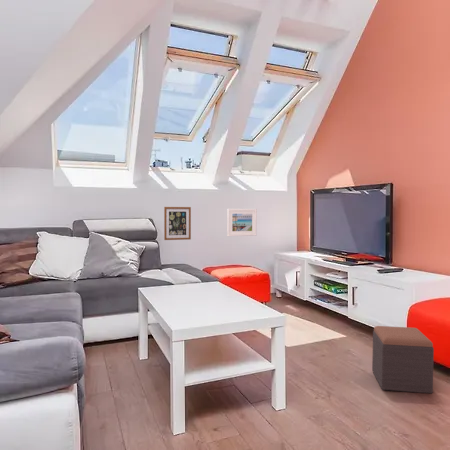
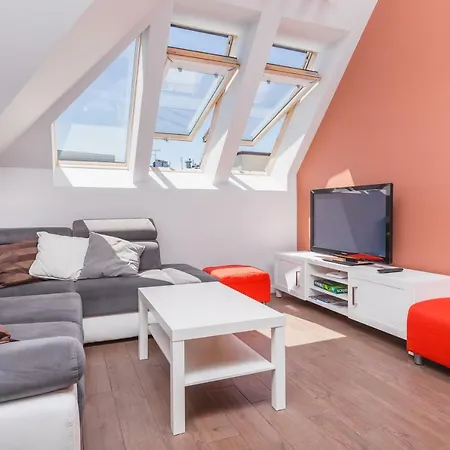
- wall art (177, 223)
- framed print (242, 222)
- footstool (401, 356)
